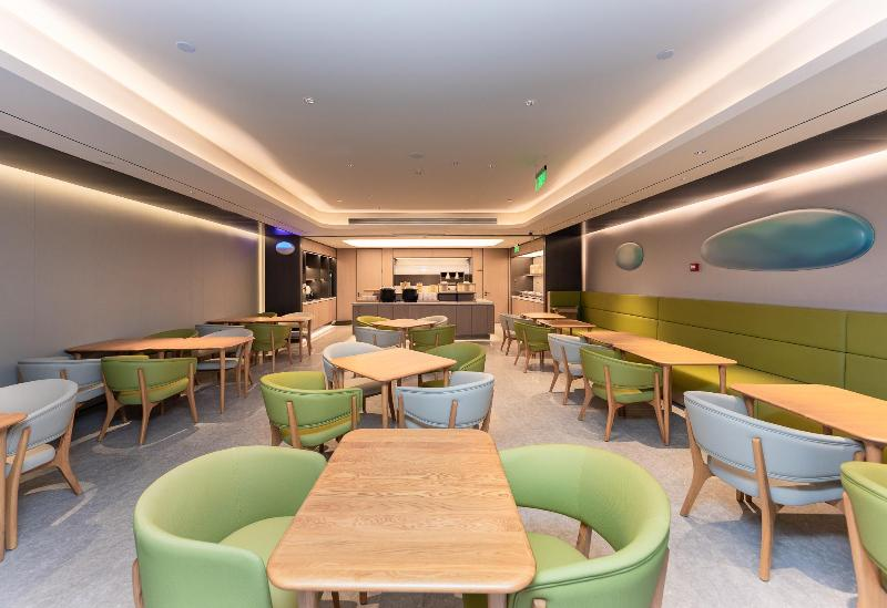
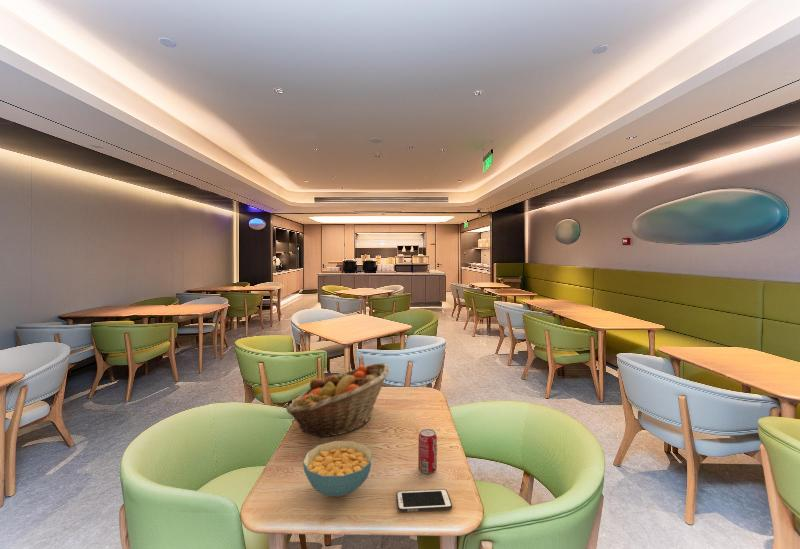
+ beverage can (427, 451)
+ cell phone (423, 500)
+ fruit basket (341, 394)
+ cereal bowl (338, 473)
